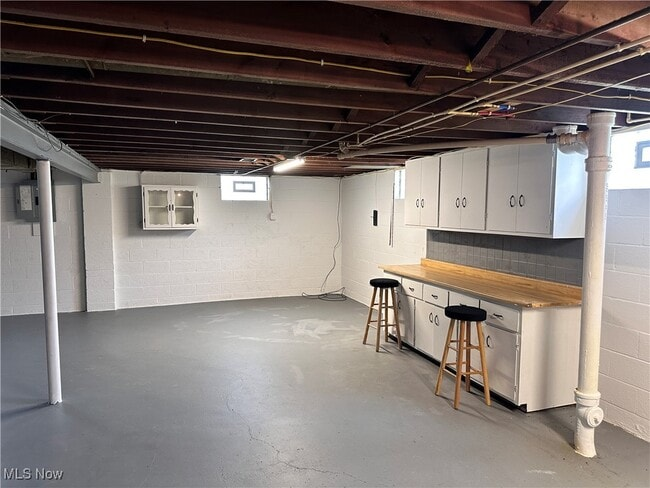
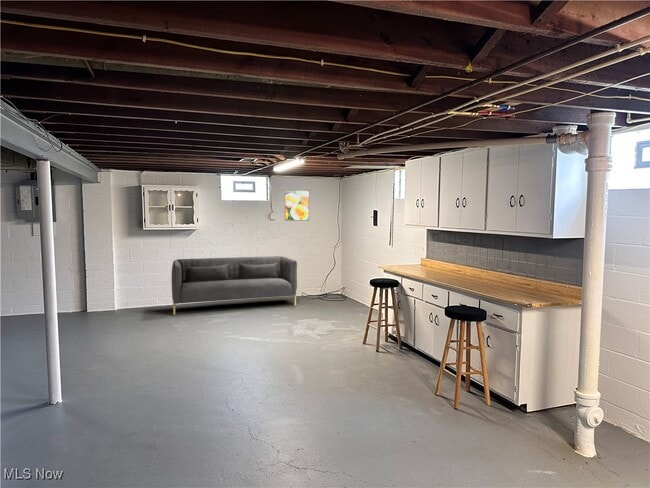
+ sofa (234, 282)
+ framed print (297, 205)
